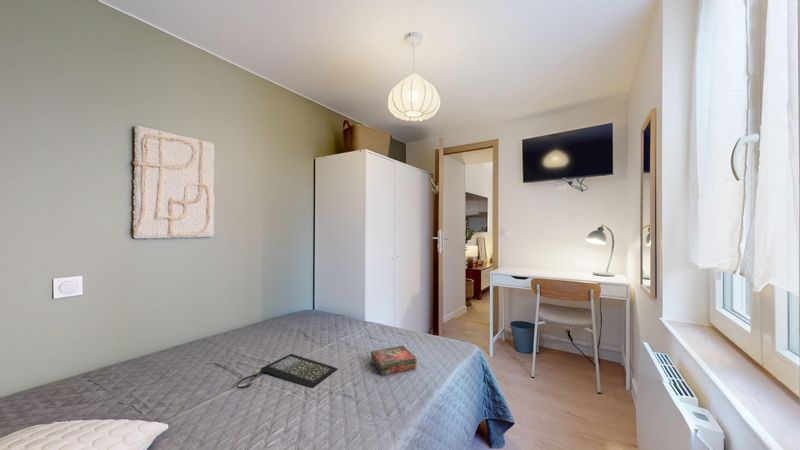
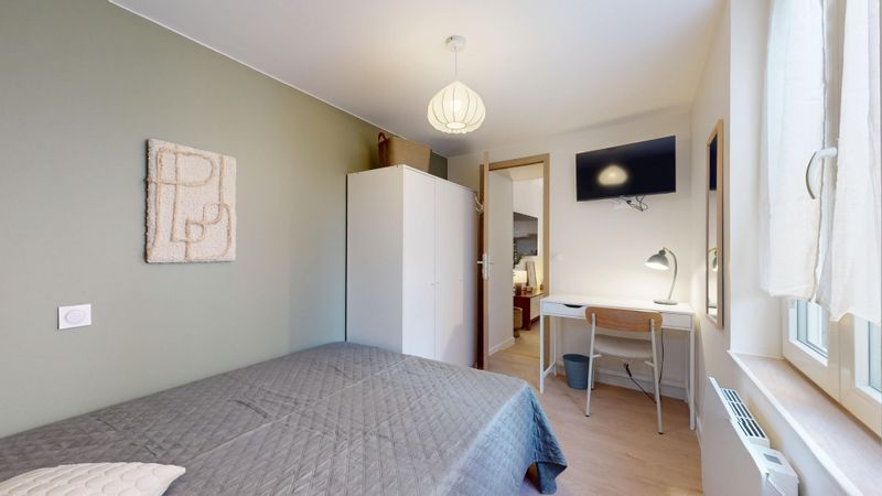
- book (393, 359)
- clutch bag (296, 369)
